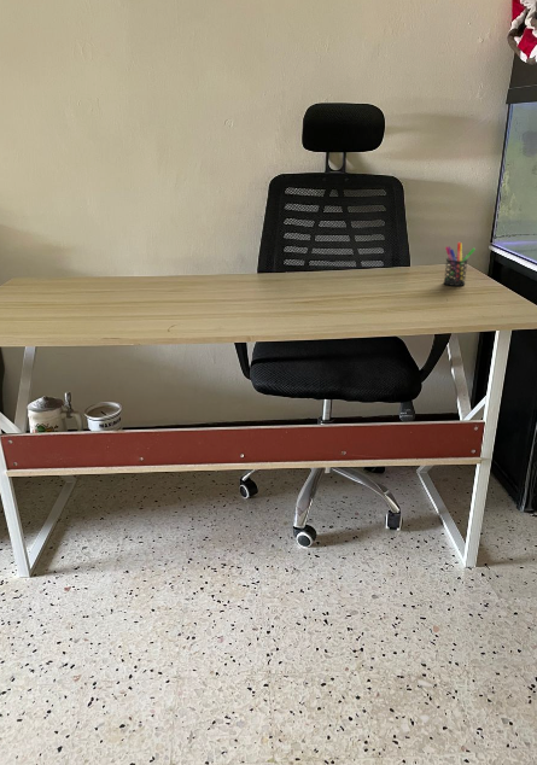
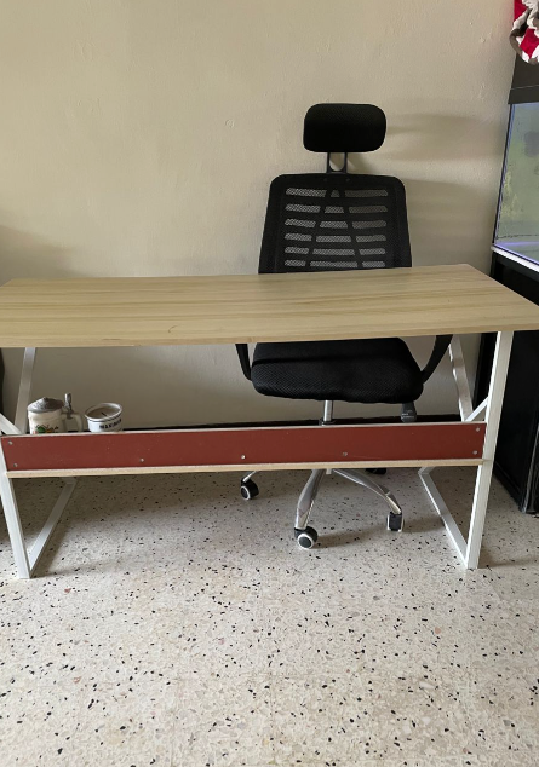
- pen holder (459, 262)
